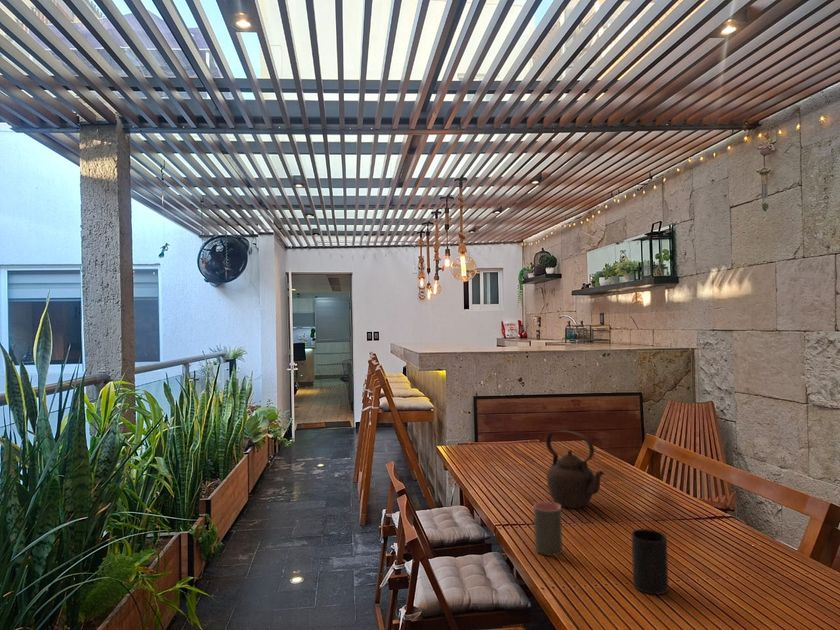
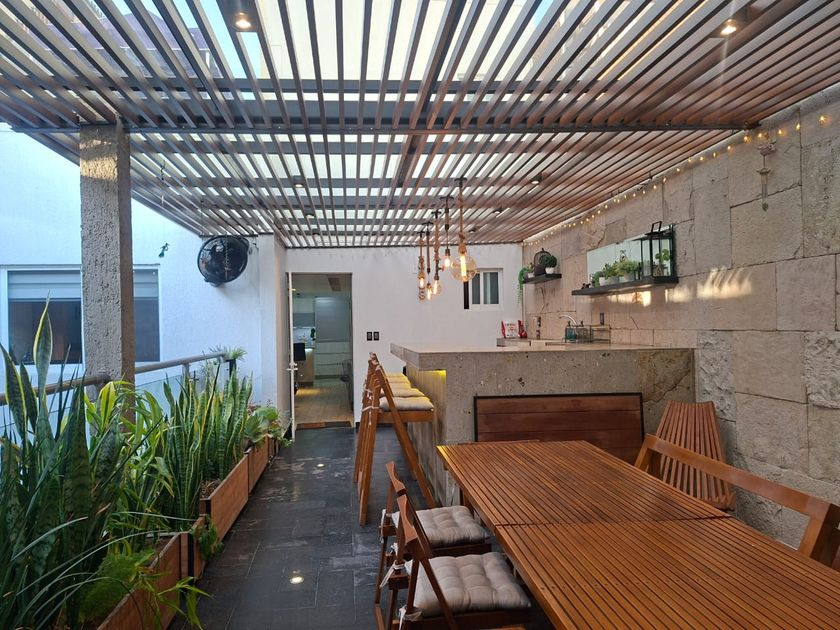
- cup (547, 528)
- teapot (575, 468)
- cup (649, 560)
